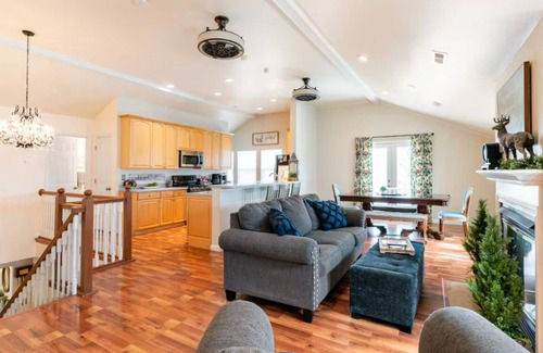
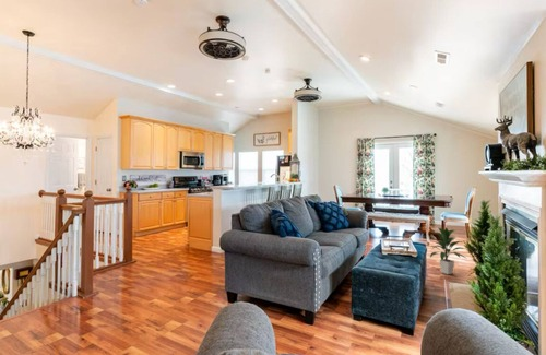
+ indoor plant (446, 249)
